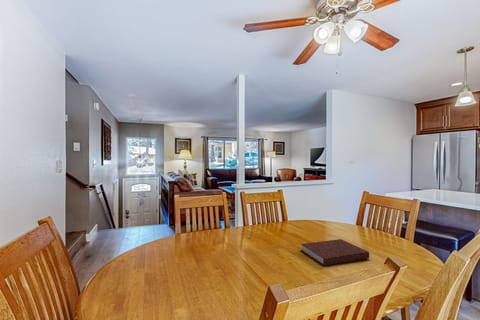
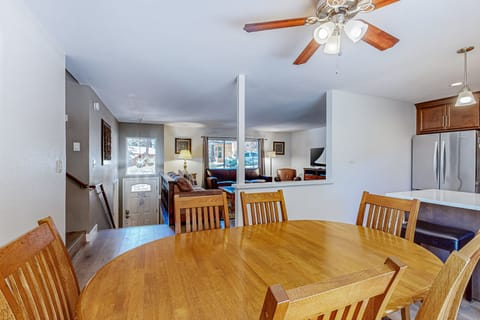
- notebook (333, 250)
